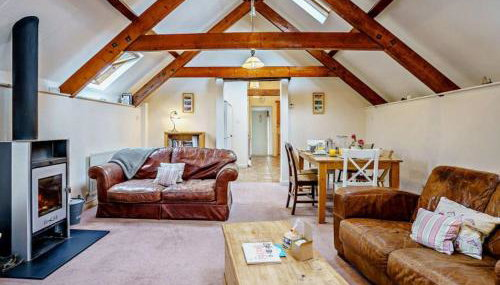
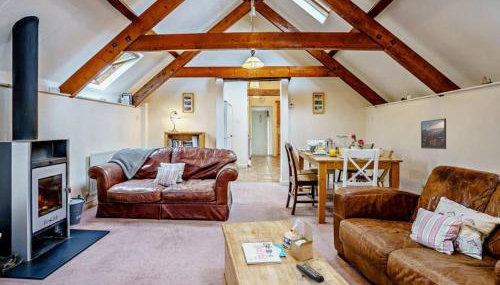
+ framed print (432, 134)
+ remote control (309, 271)
